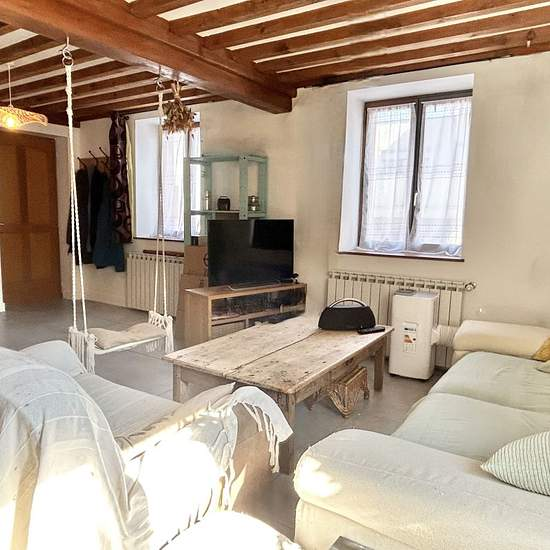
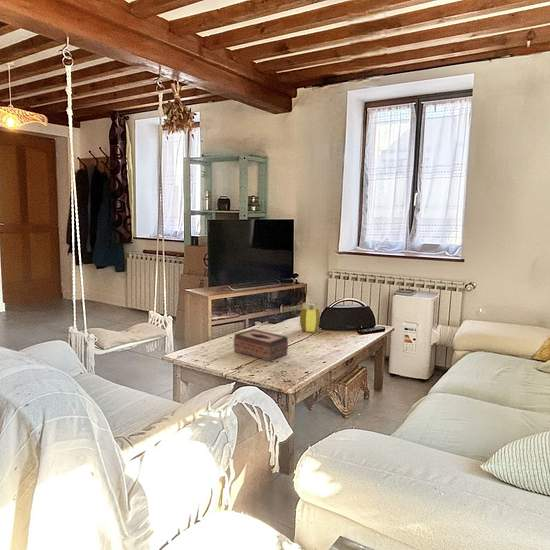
+ jar (310, 317)
+ tissue box (260, 344)
